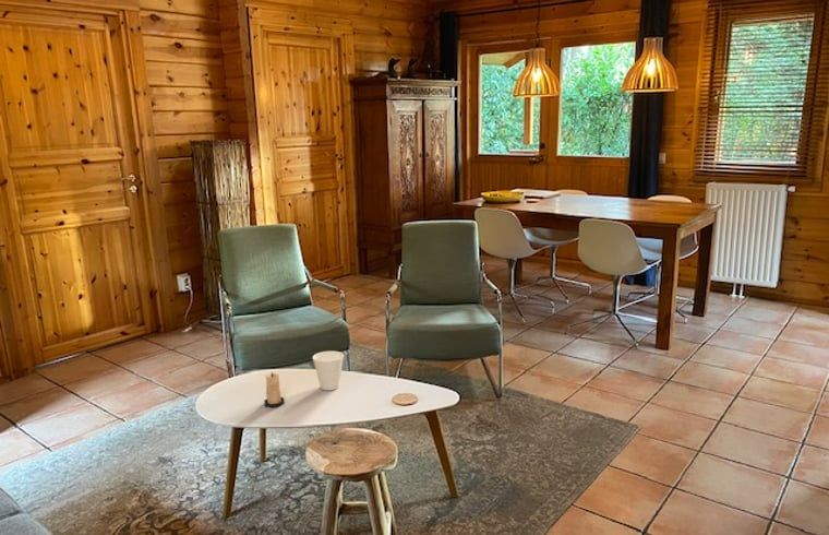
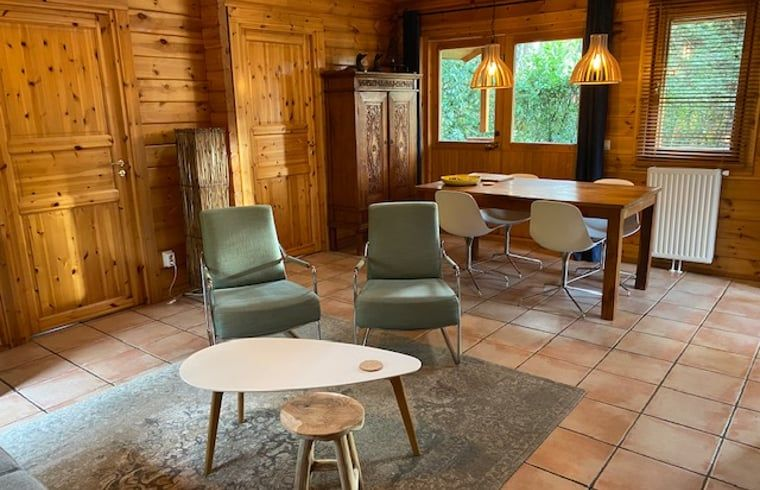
- candle (273, 388)
- cup (328, 371)
